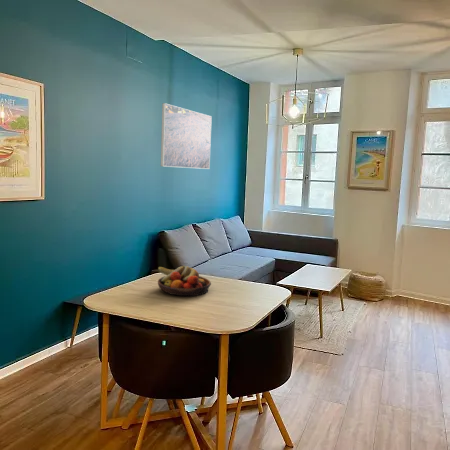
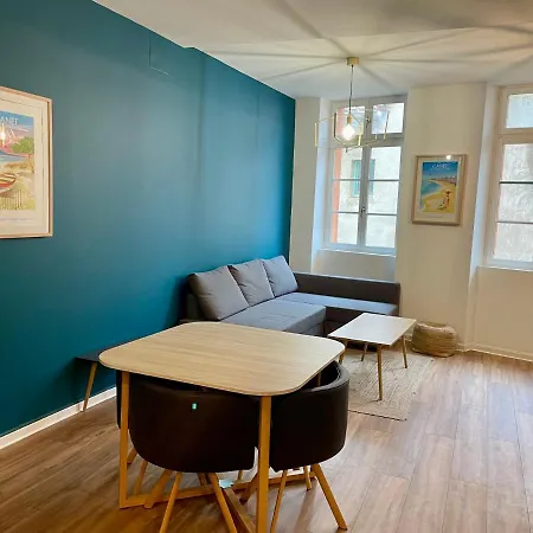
- fruit bowl (183, 279)
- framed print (188, 139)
